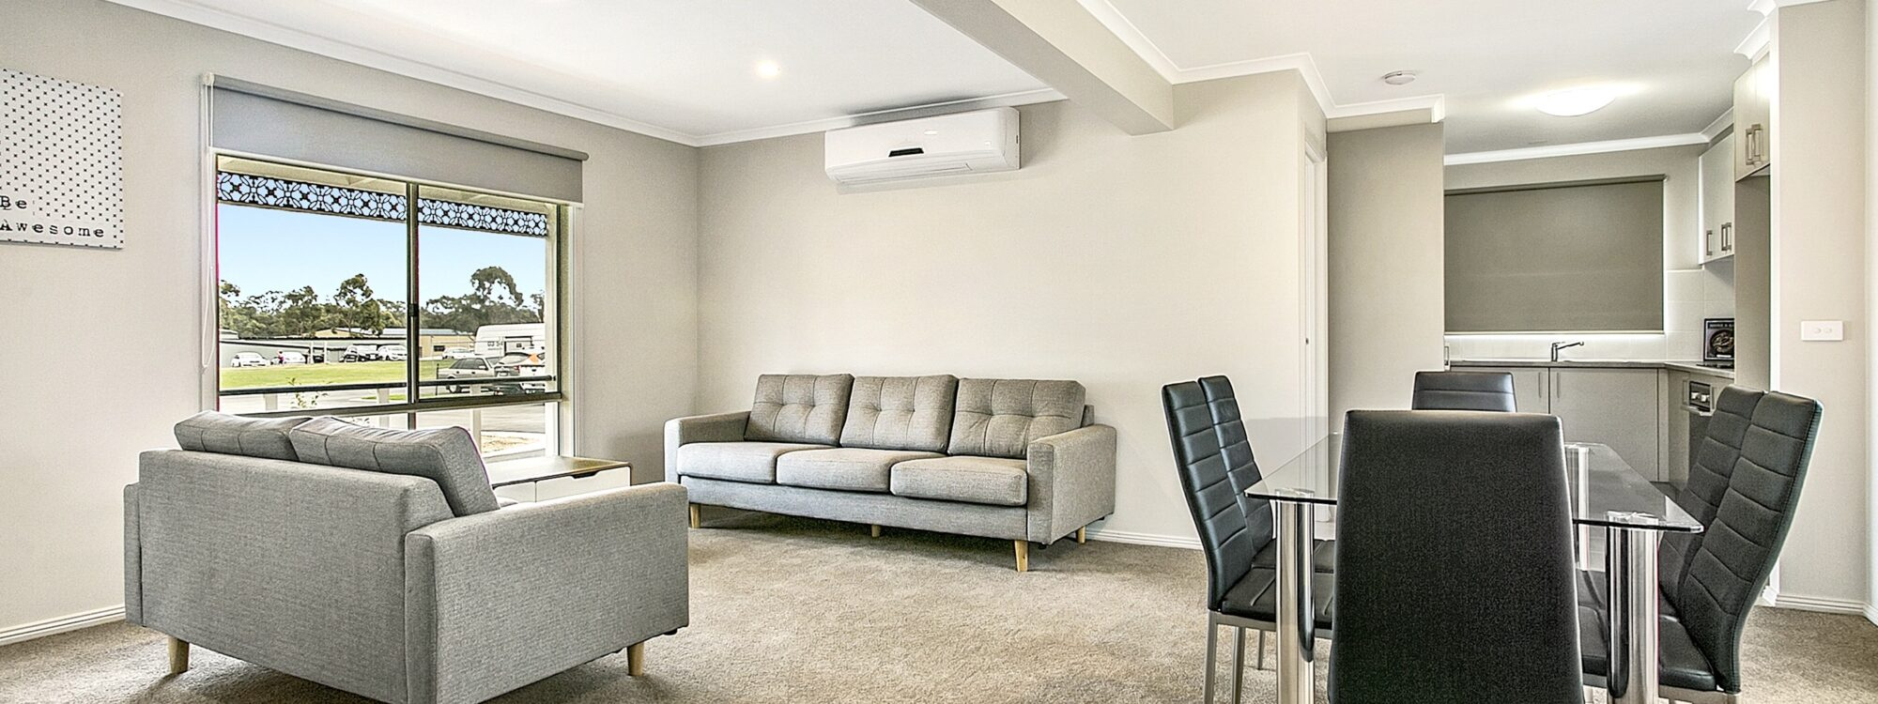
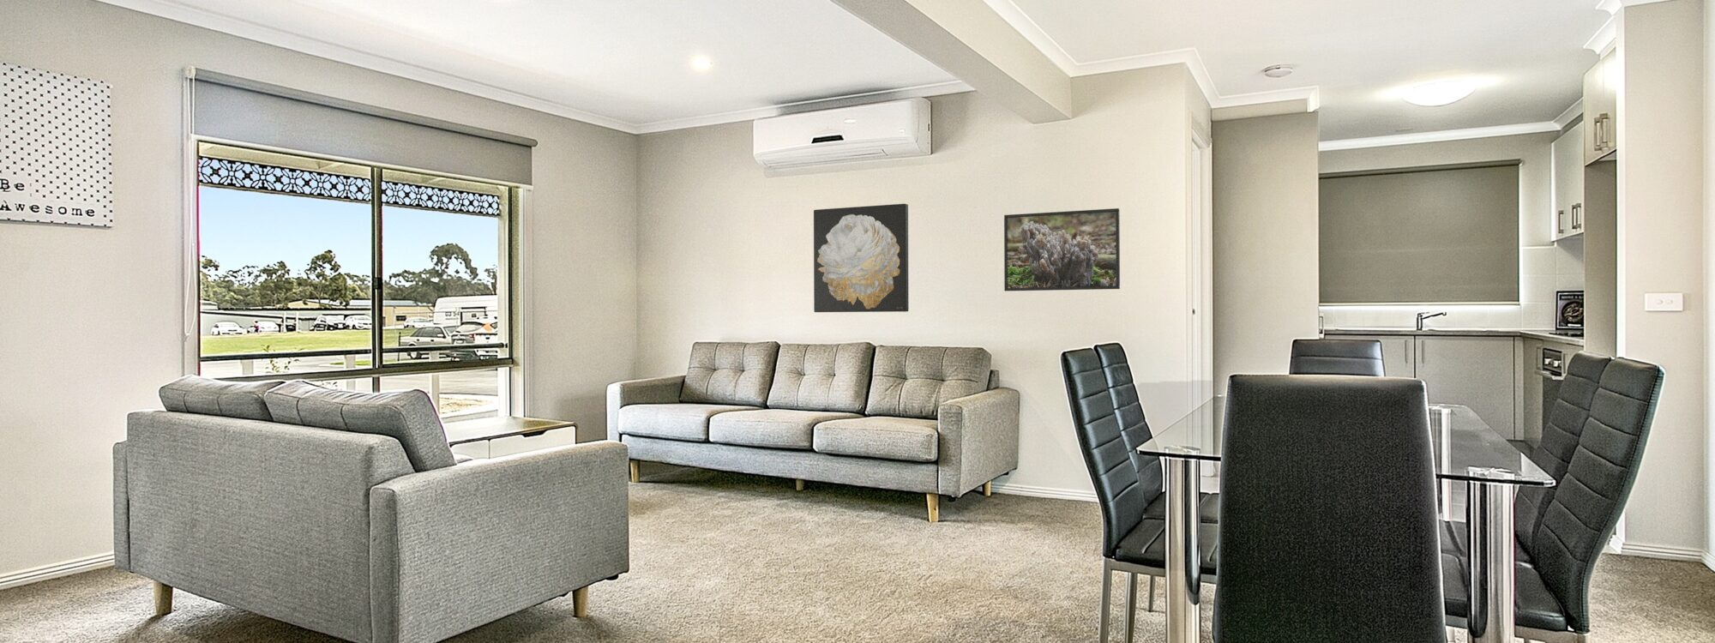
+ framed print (1060, 250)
+ wall art (860, 259)
